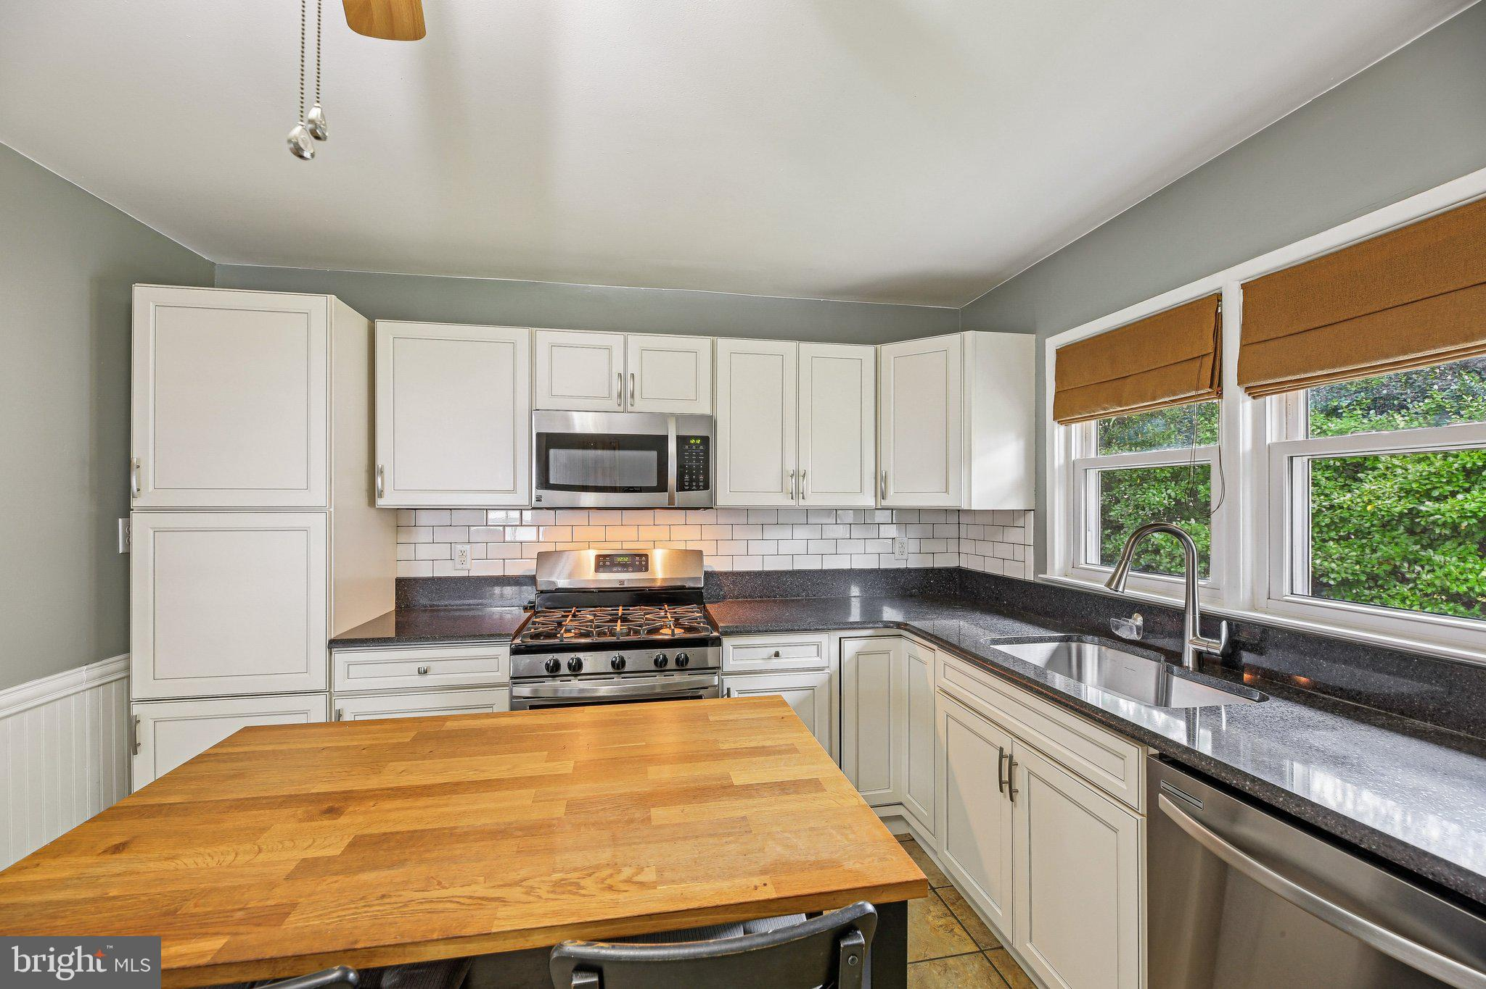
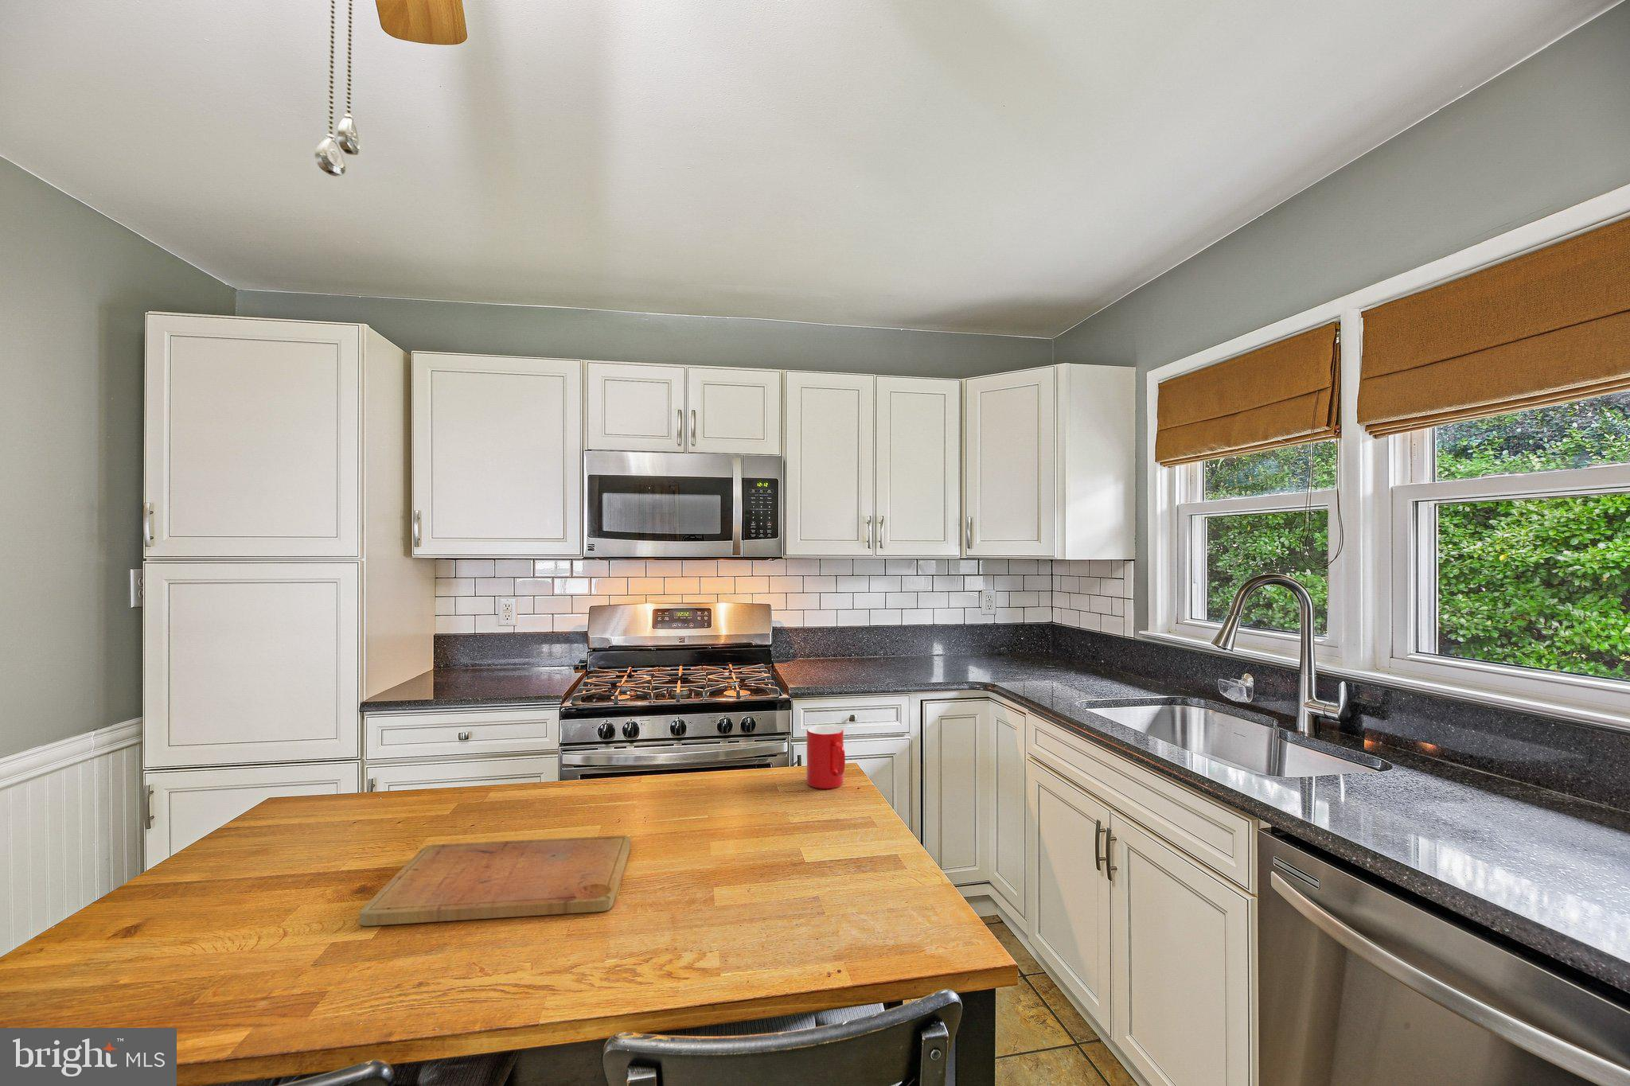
+ cup (827, 759)
+ cutting board (510, 875)
